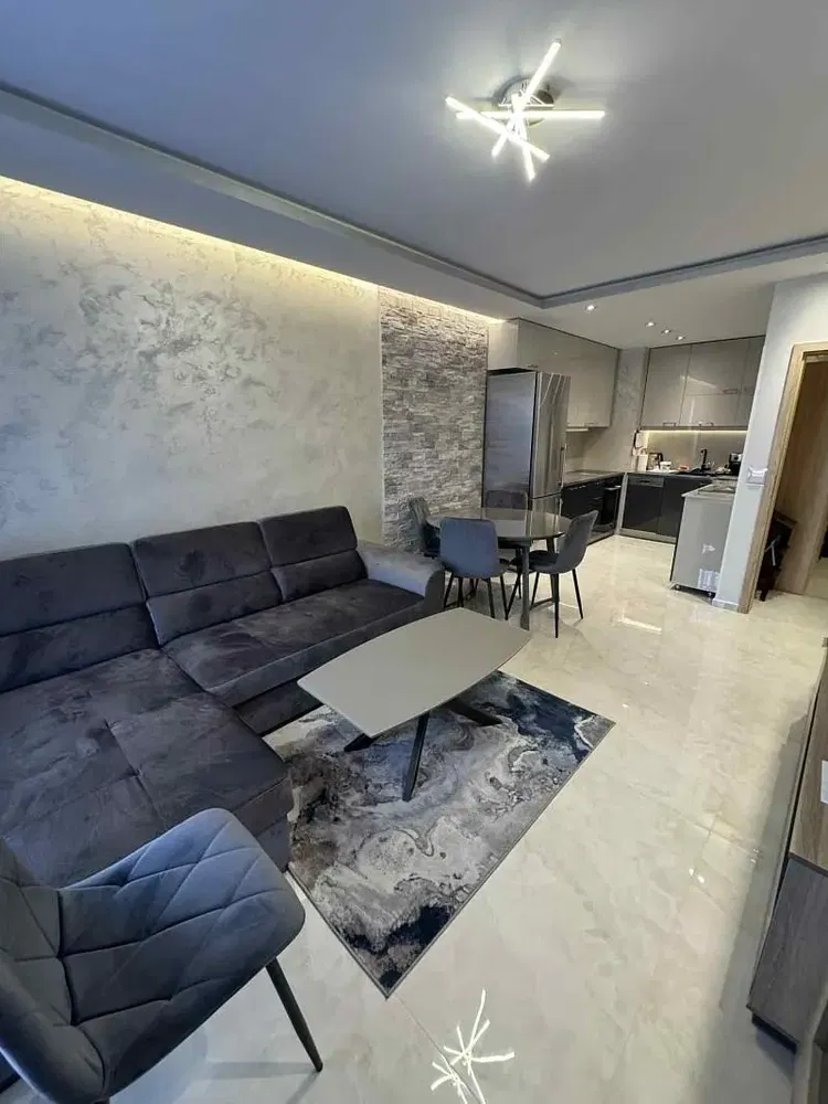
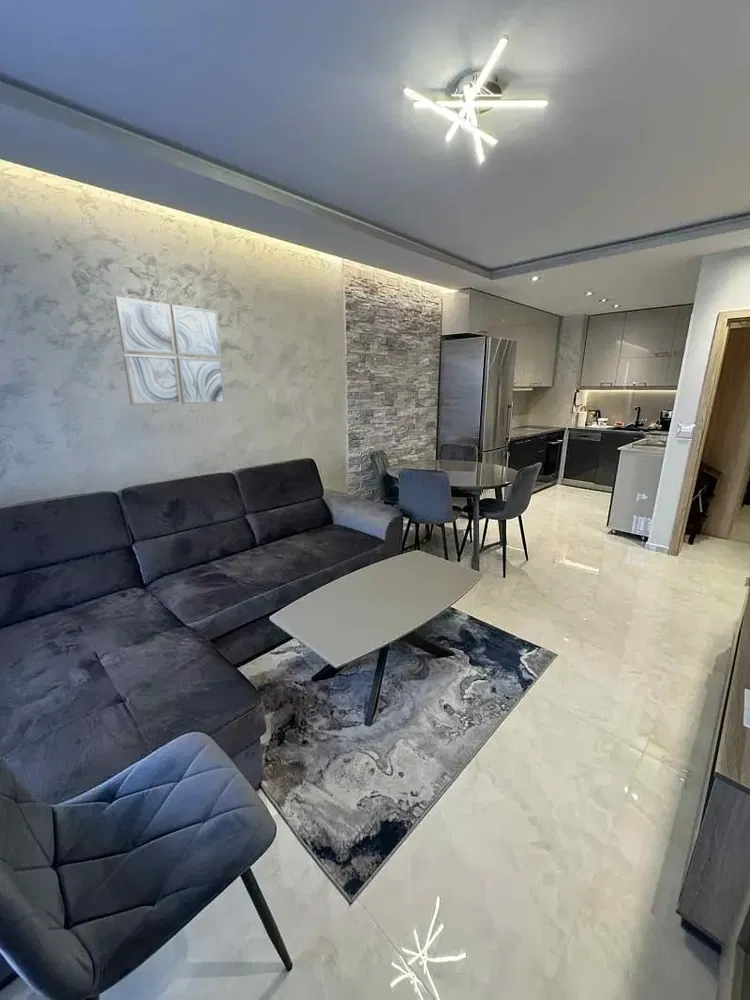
+ wall art (176, 354)
